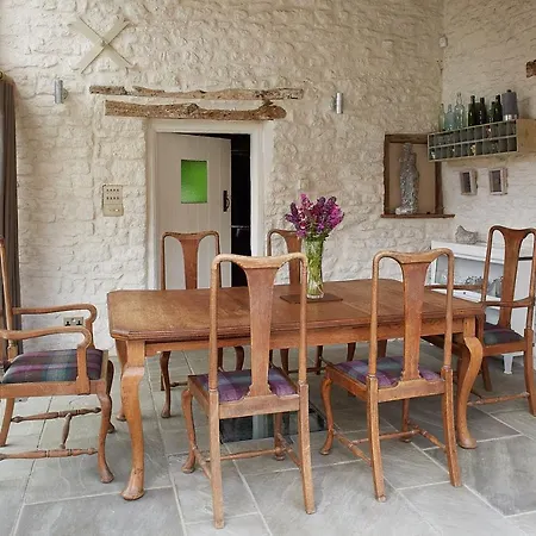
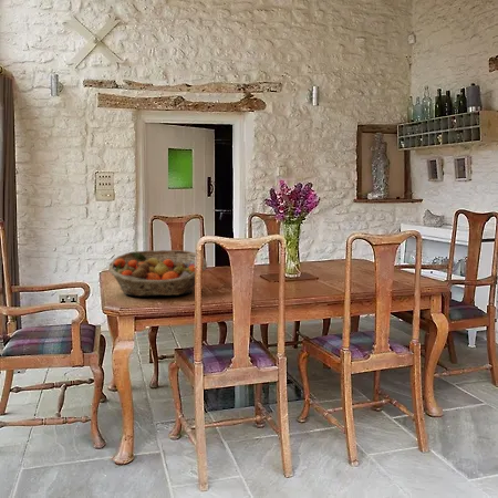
+ fruit basket (158, 271)
